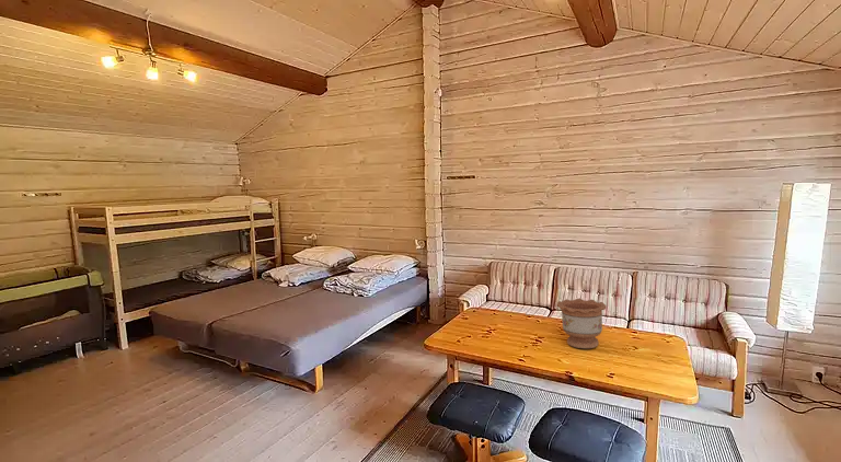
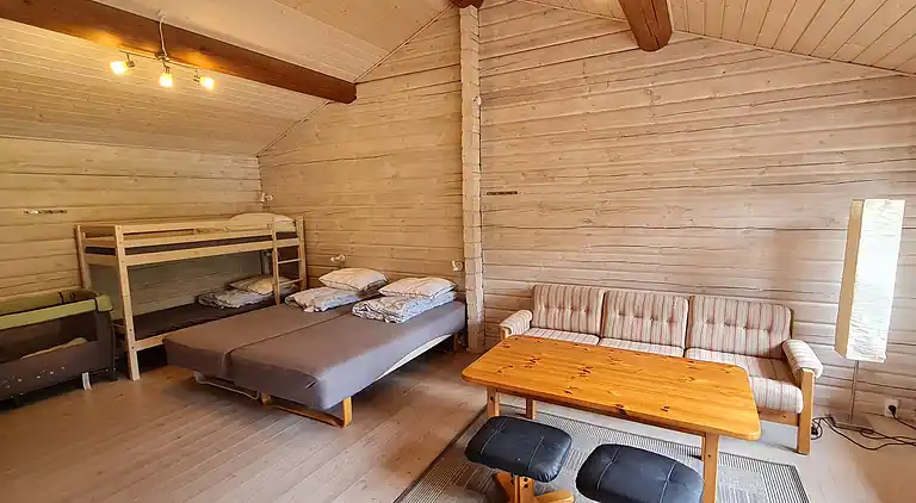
- flower pot (580, 323)
